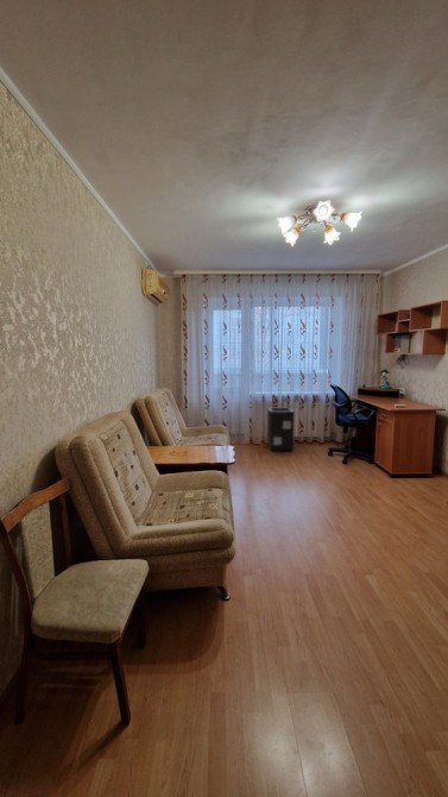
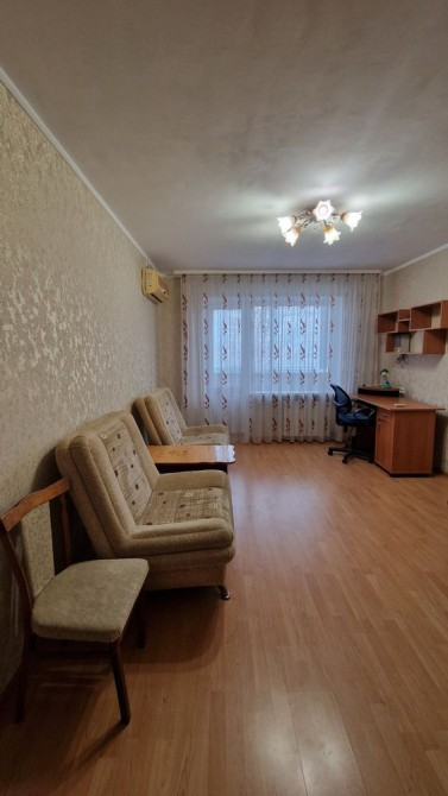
- speaker (279, 428)
